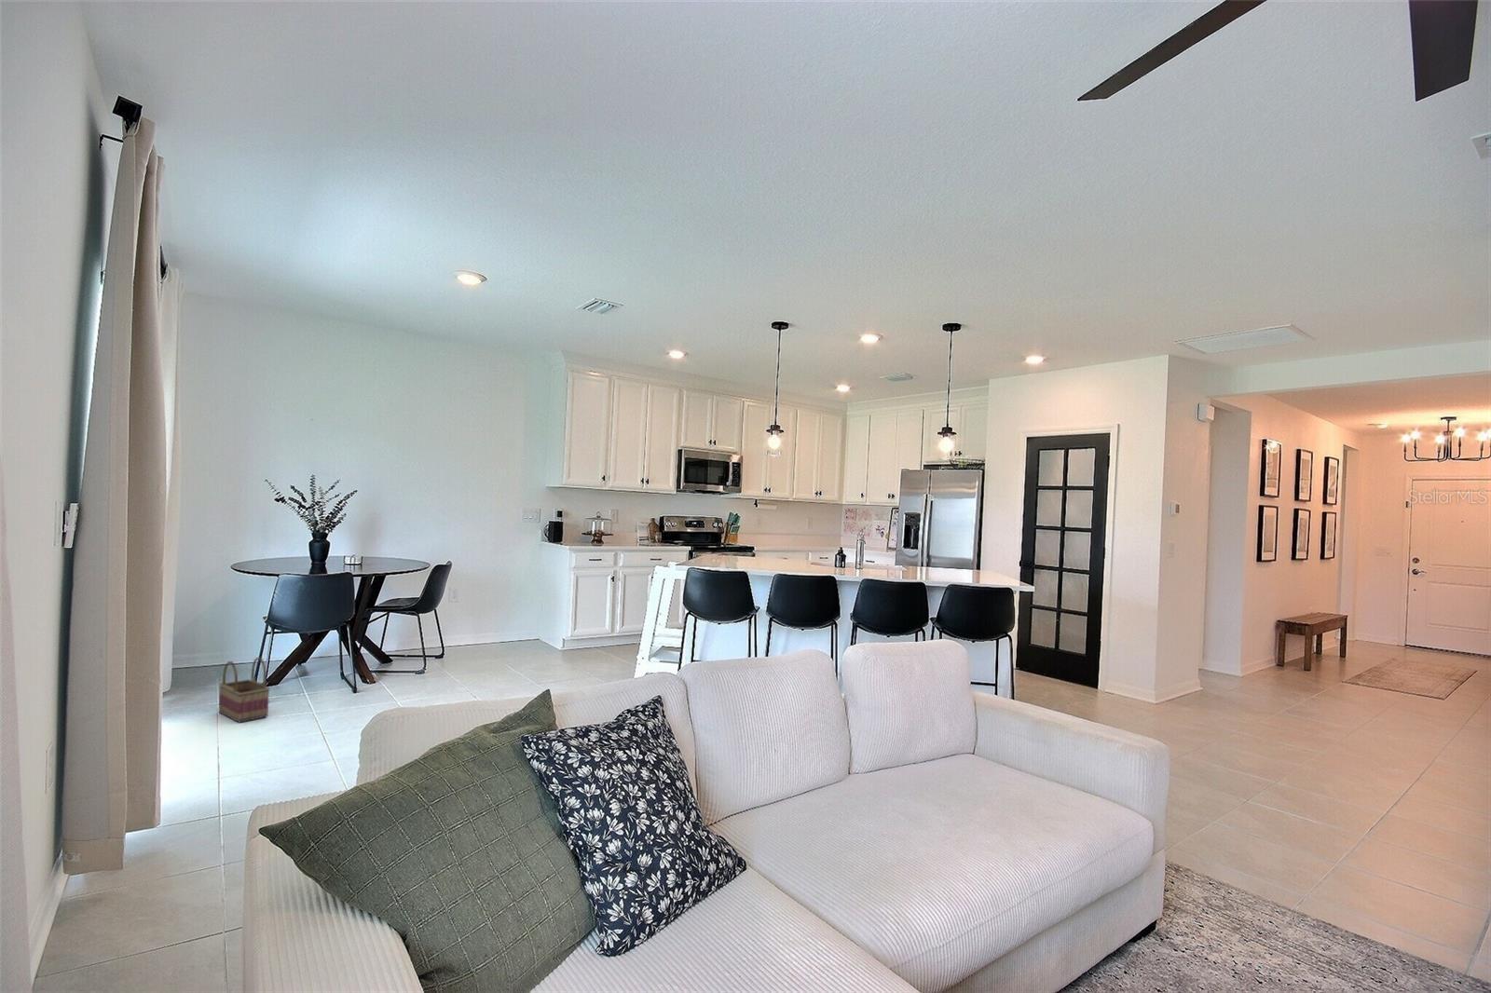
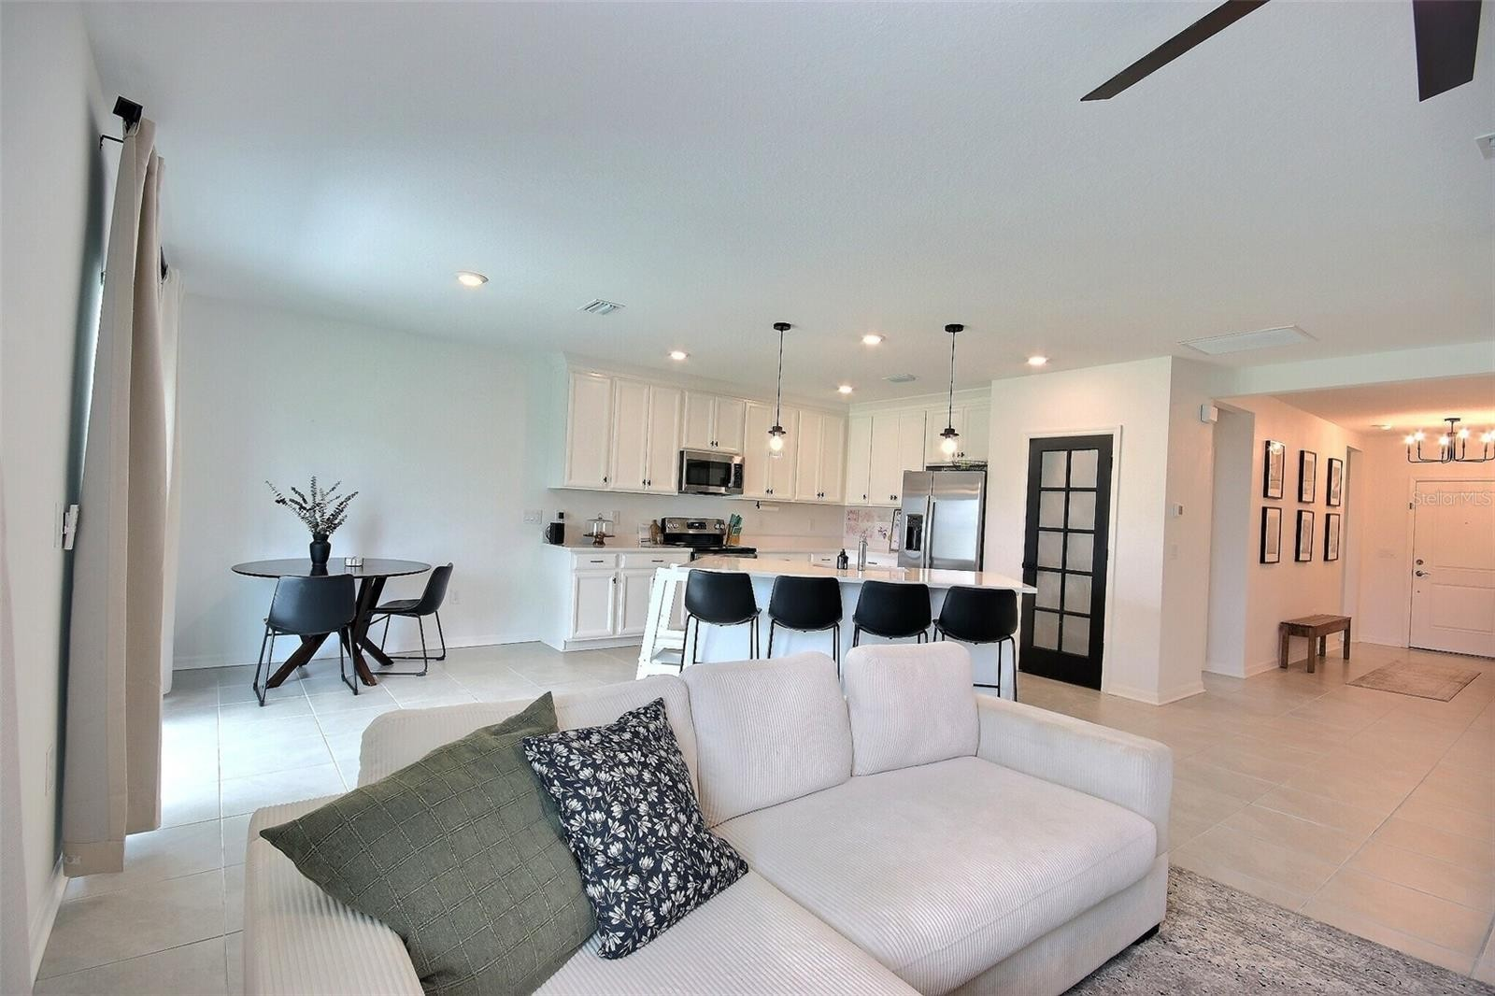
- basket (243, 686)
